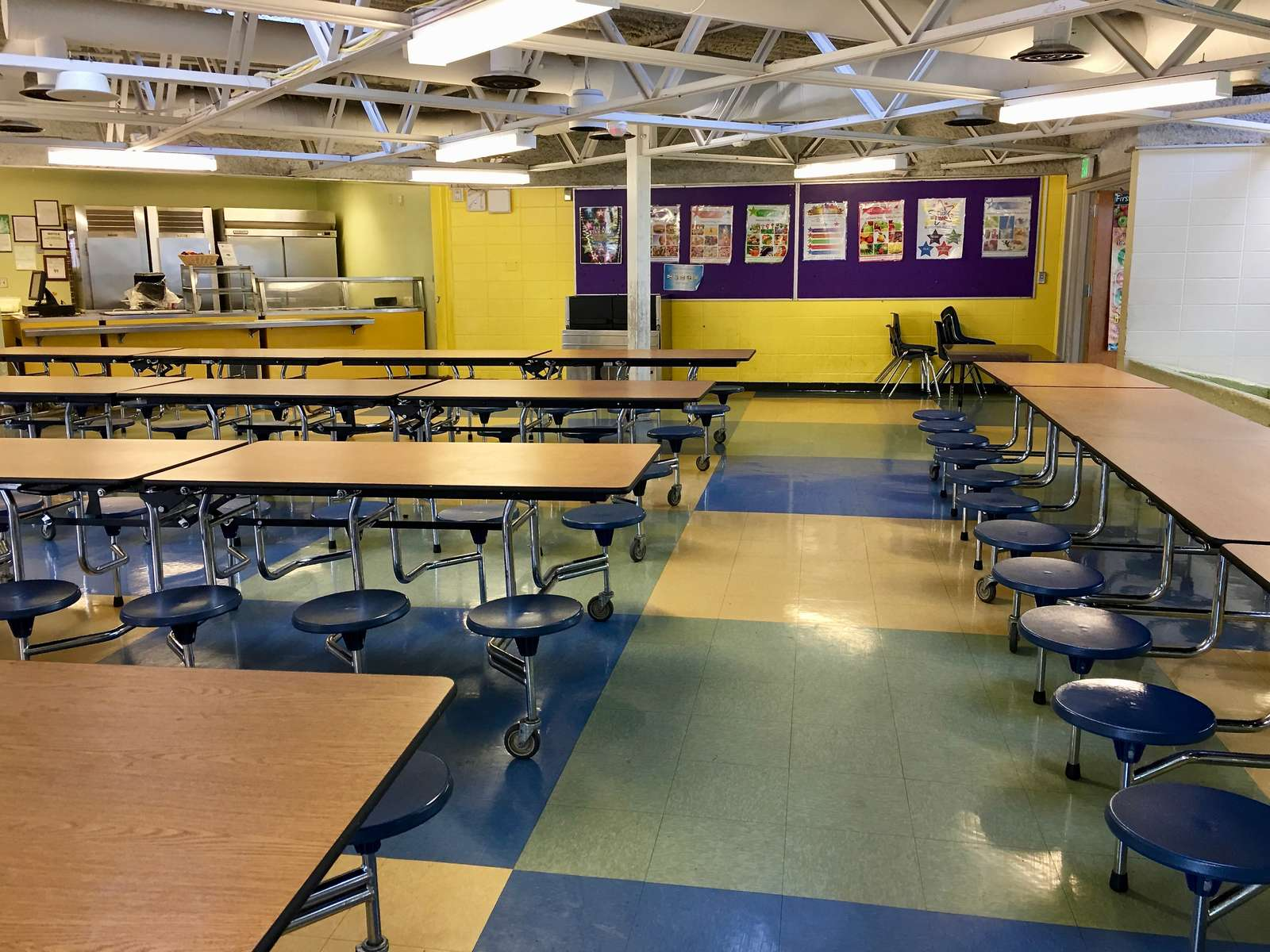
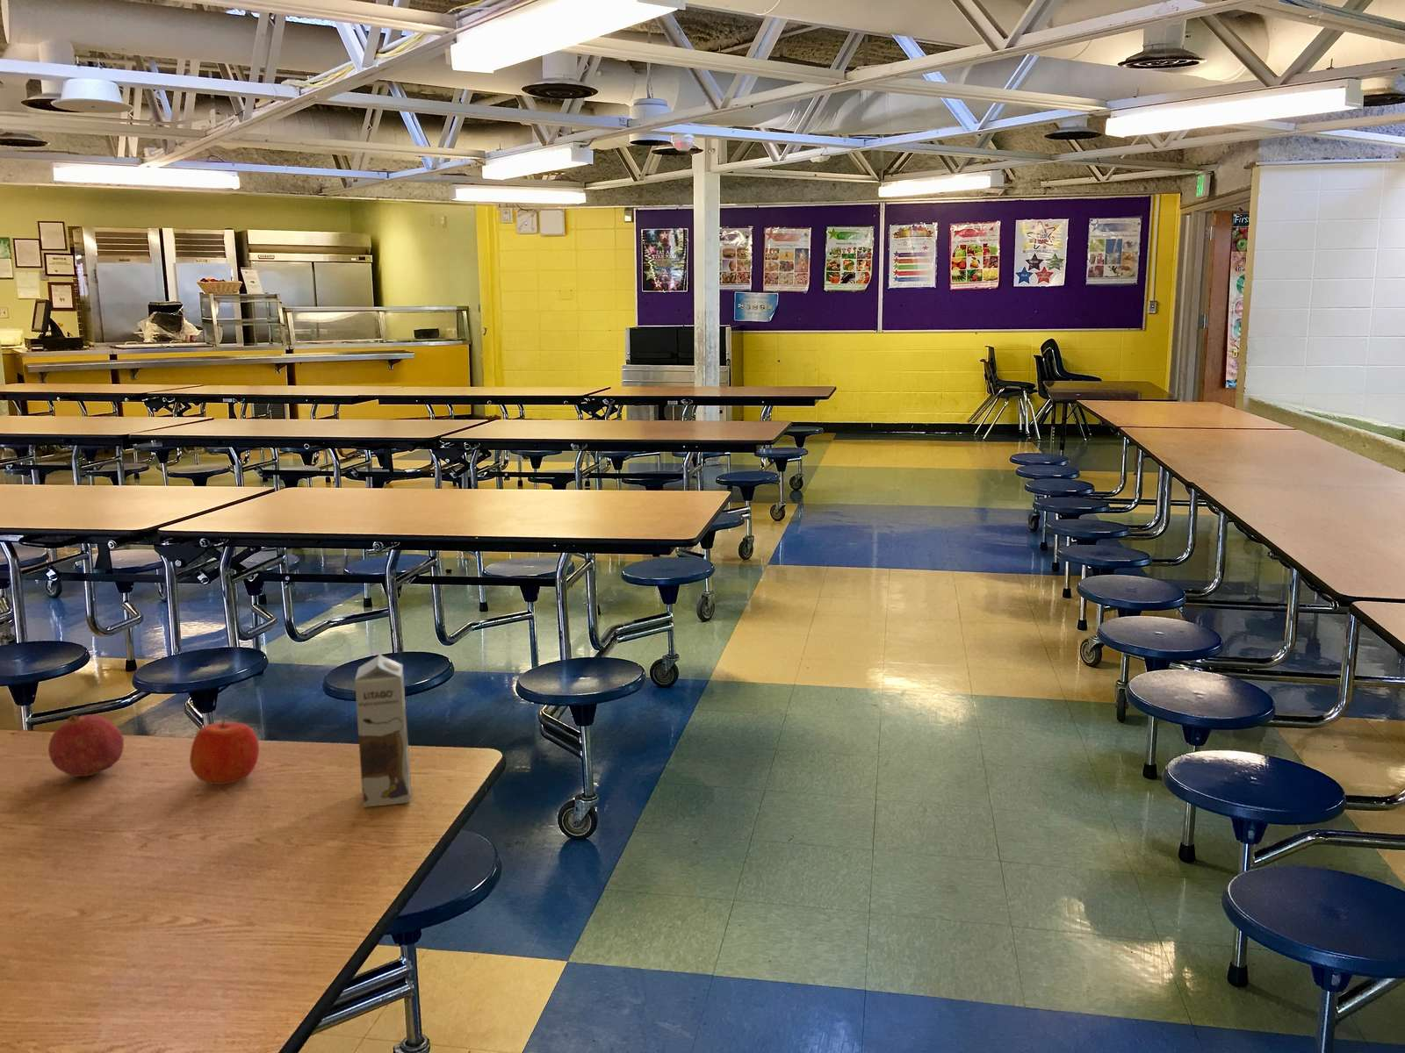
+ chocolate milk (383, 728)
+ apple (225, 748)
+ fruit (86, 743)
